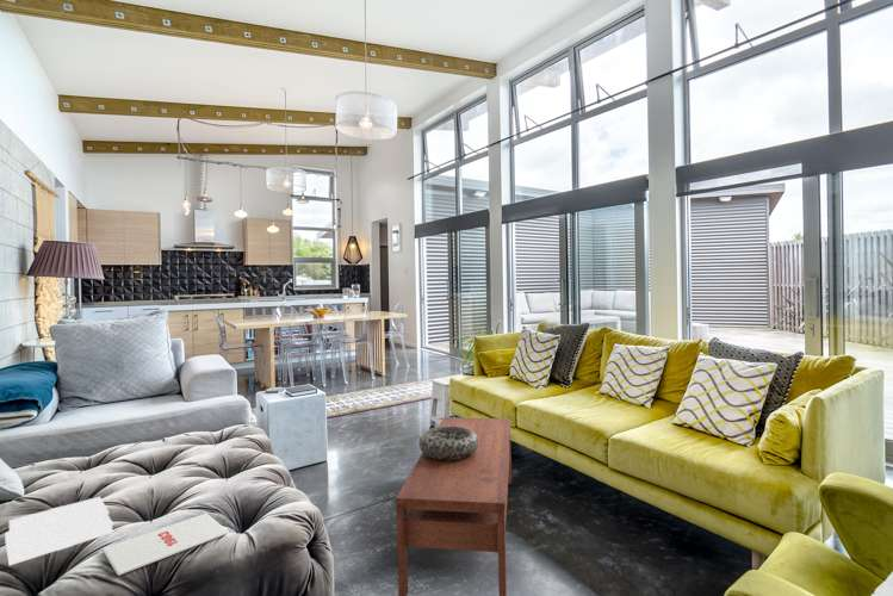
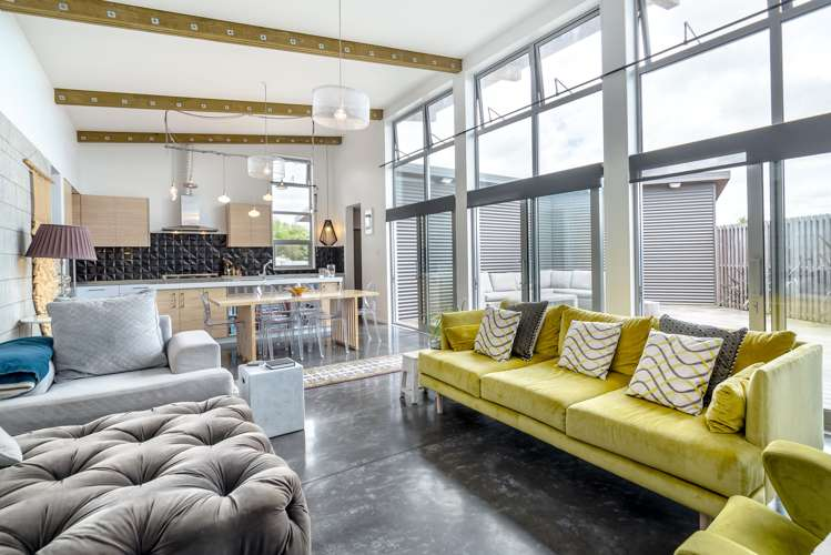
- coffee table (466, 488)
- magazine (167, 540)
- book (60, 526)
- decorative bowl (448, 442)
